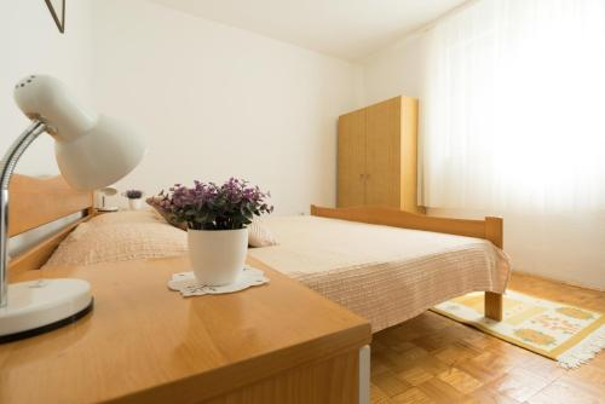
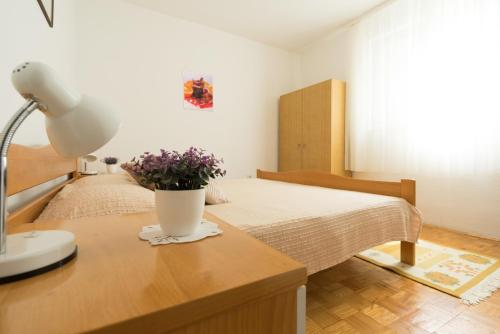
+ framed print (198, 91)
